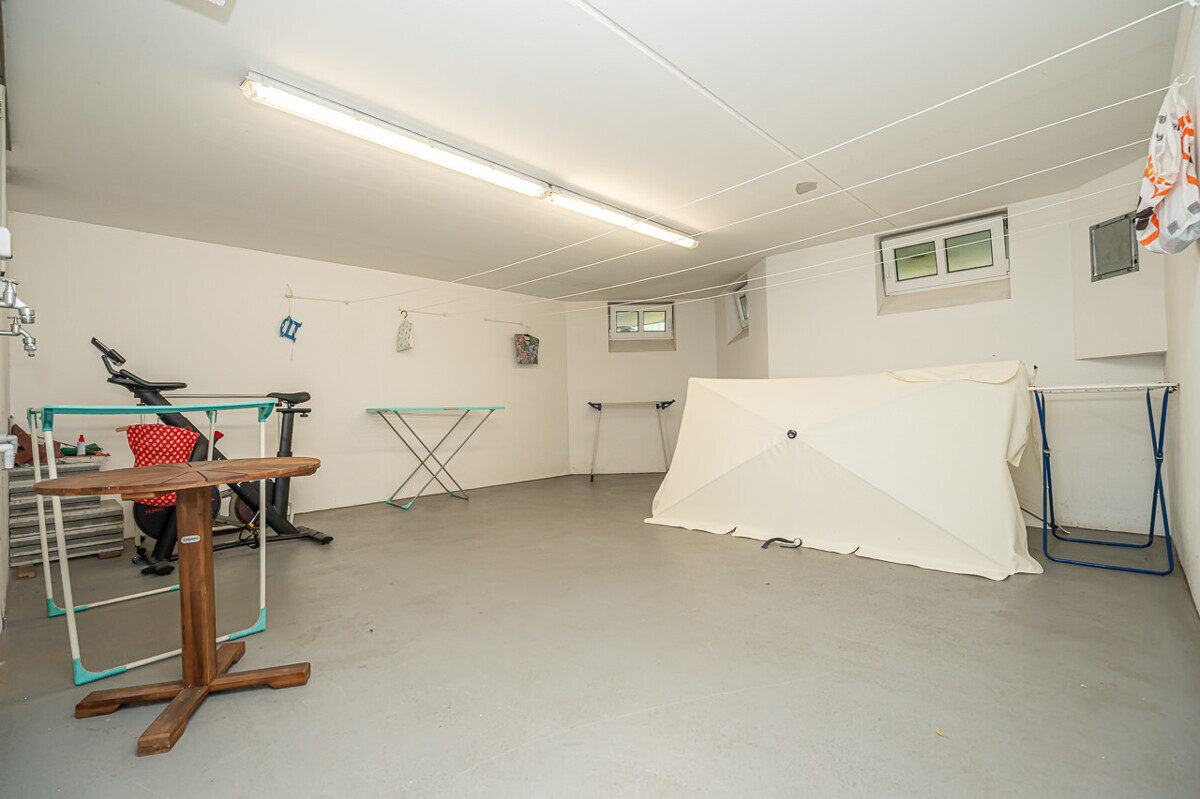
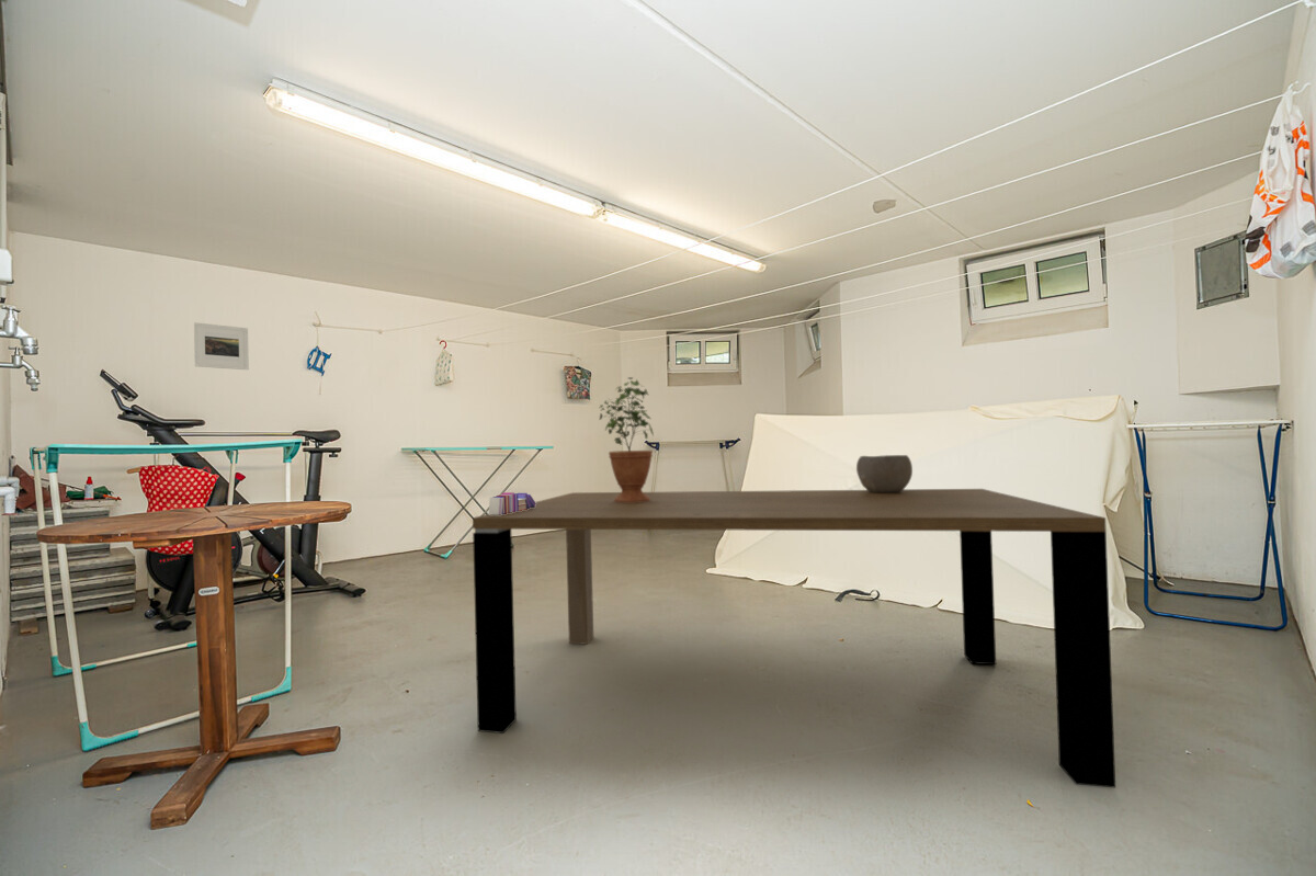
+ potted plant (625, 437)
+ bowl (883, 473)
+ dining table (760, 530)
+ books (513, 501)
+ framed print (222, 346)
